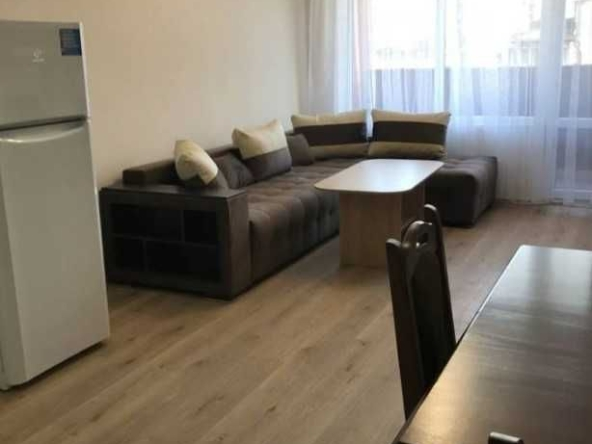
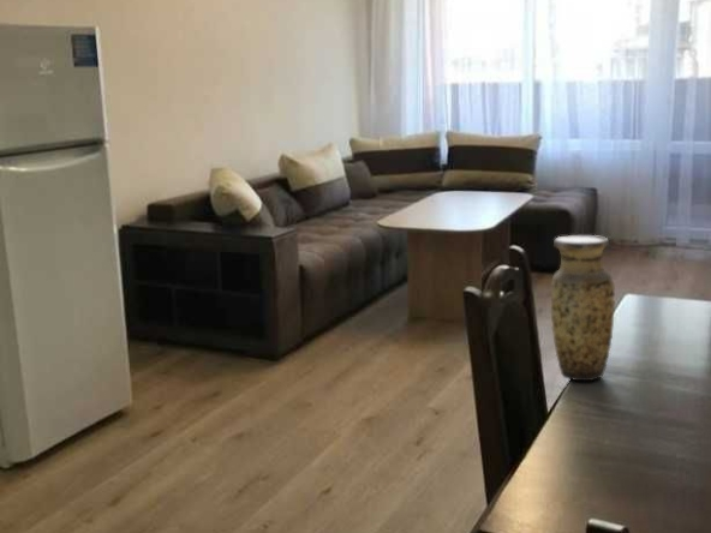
+ vase (581, 307)
